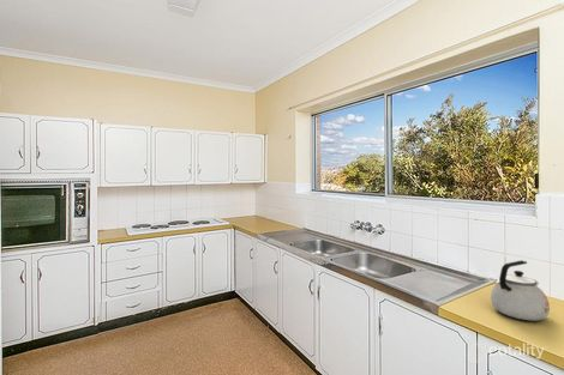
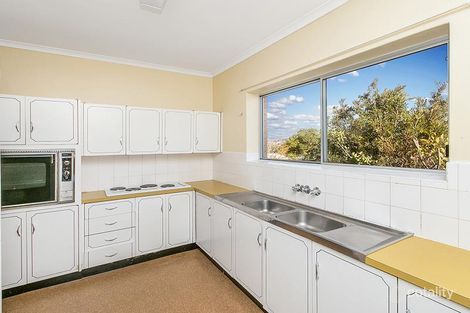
- kettle (518, 288)
